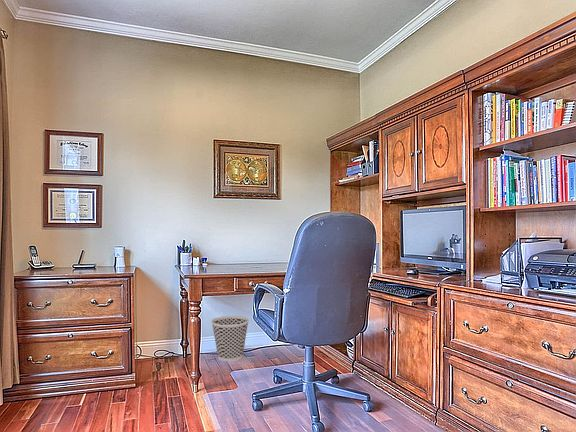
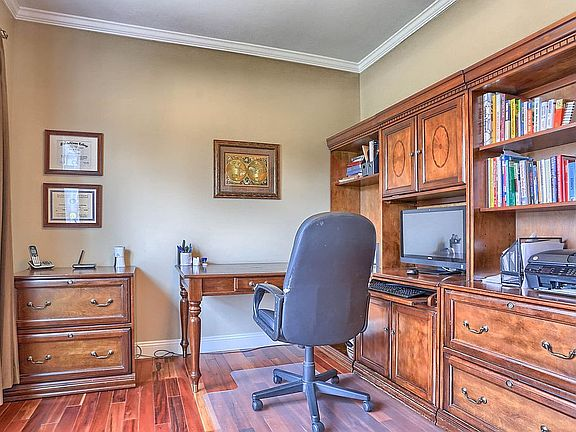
- wastebasket (230, 338)
